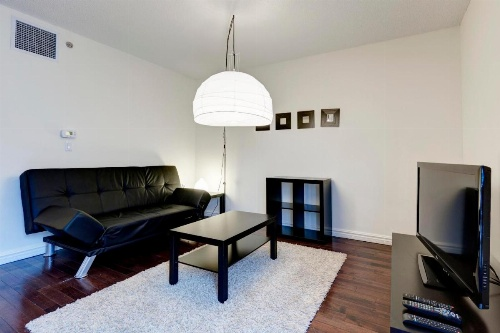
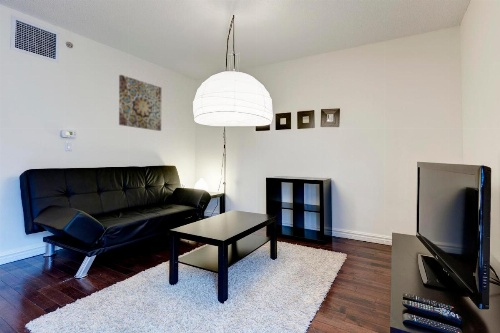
+ wall art (141, 104)
